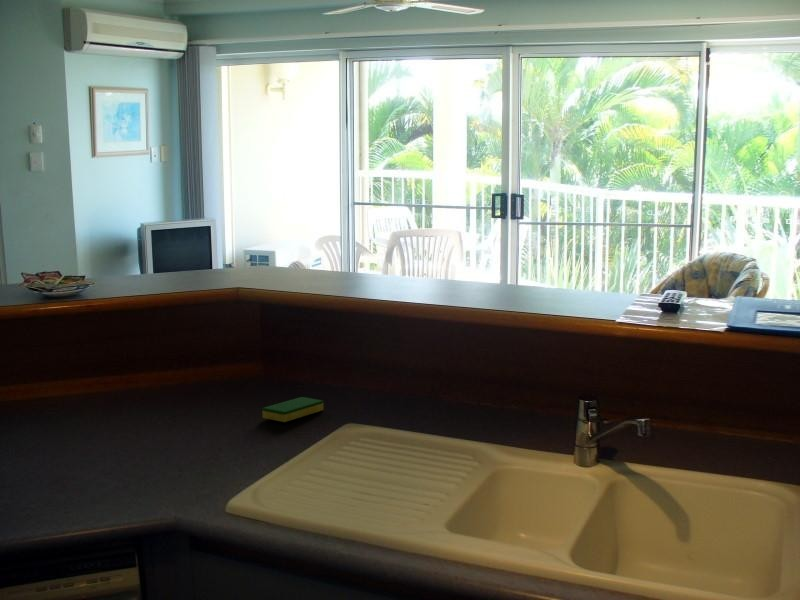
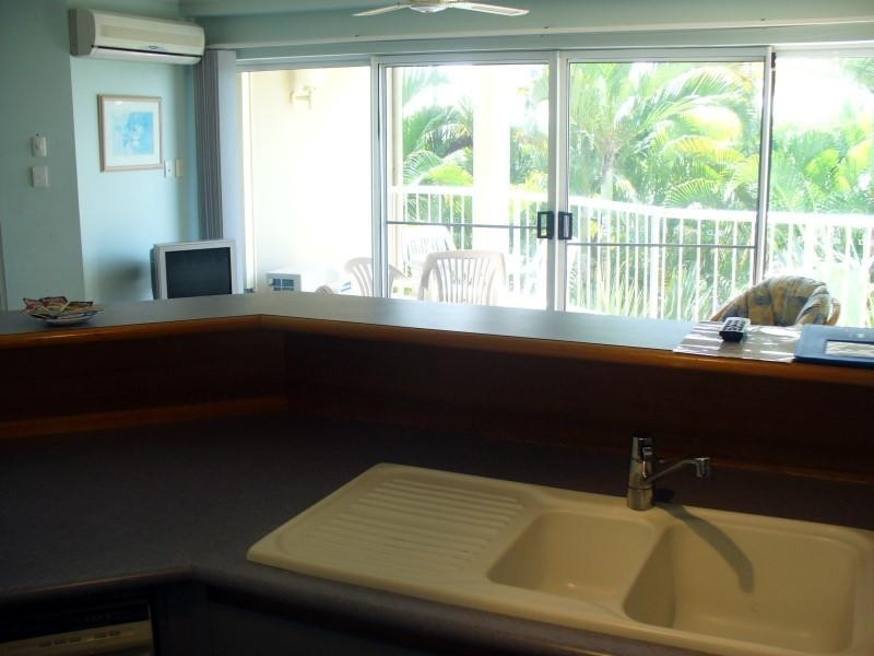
- dish sponge (293, 409)
